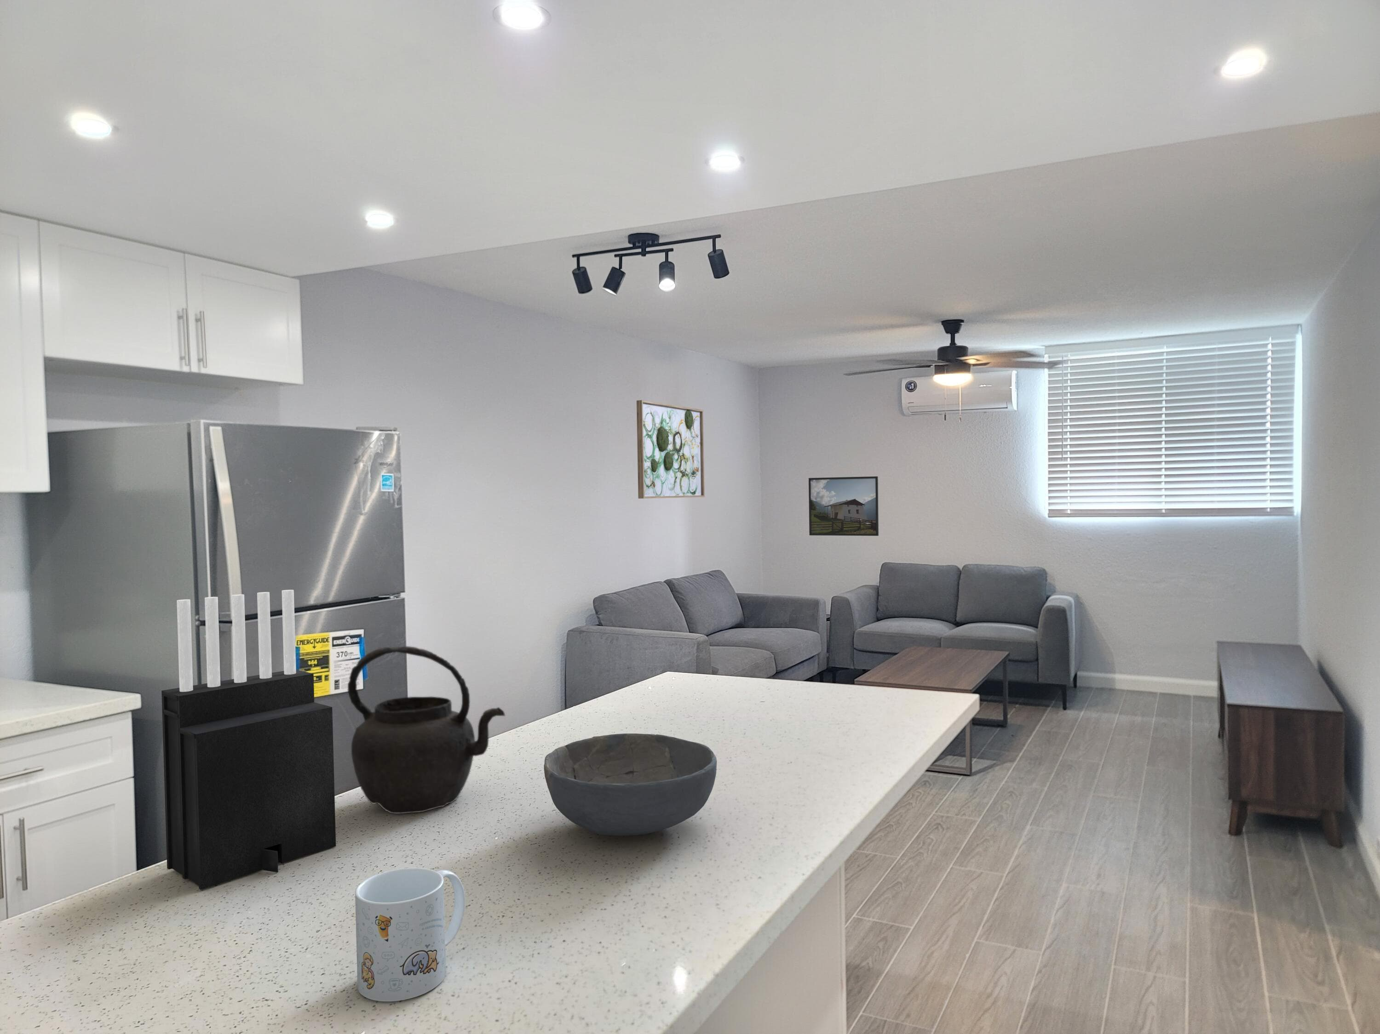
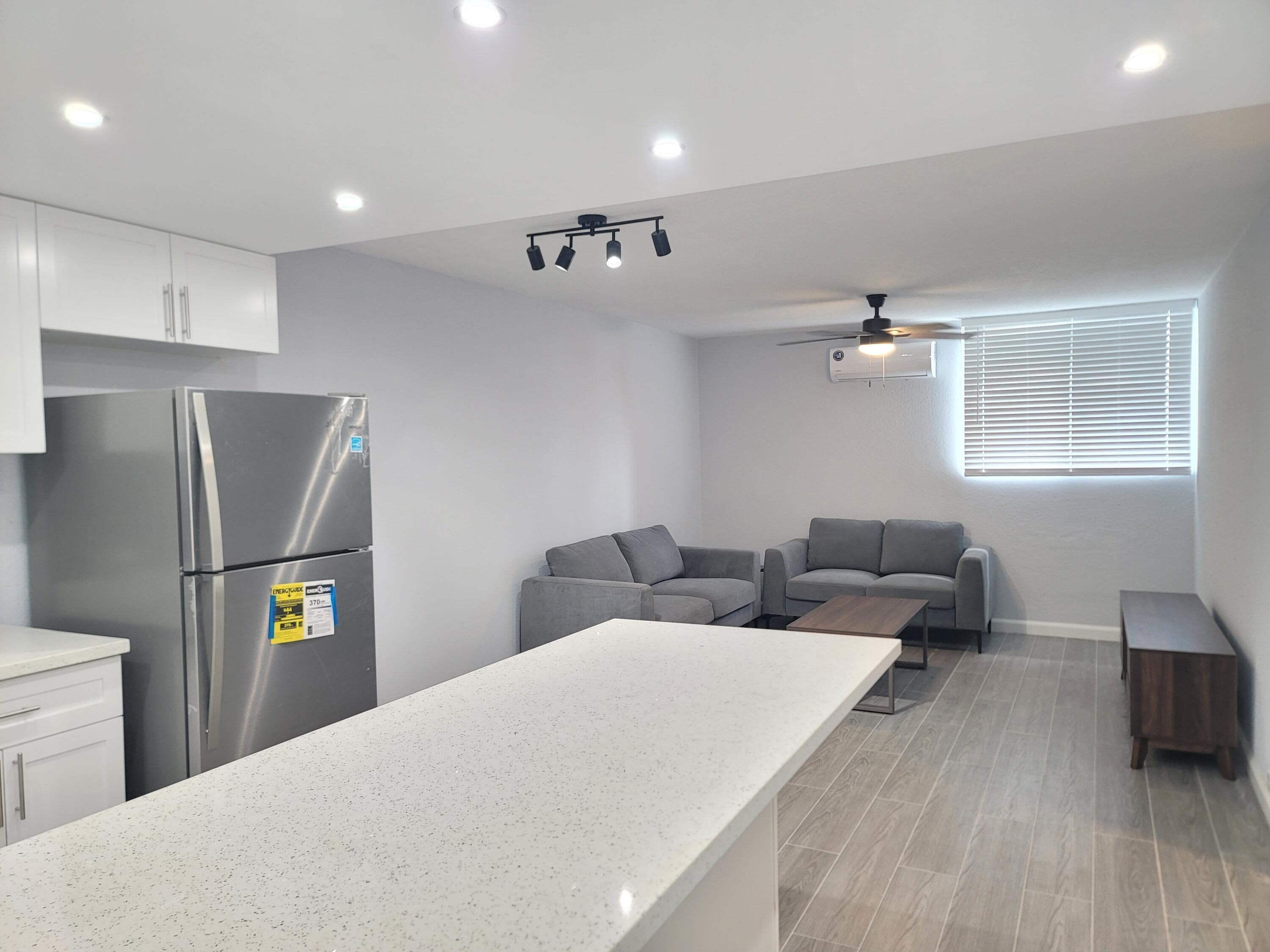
- bowl (631, 790)
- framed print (843, 506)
- wall art (674, 451)
- knife block (254, 729)
- mug (416, 923)
- kettle (426, 722)
